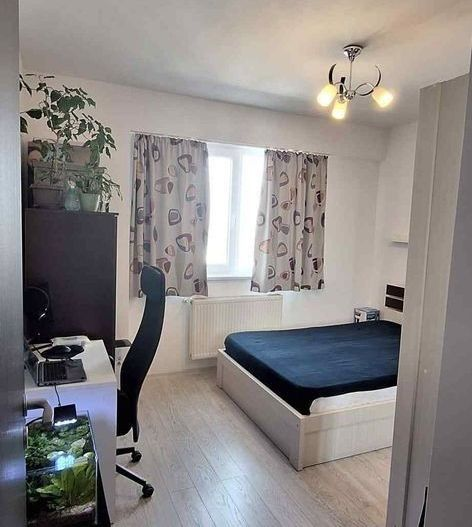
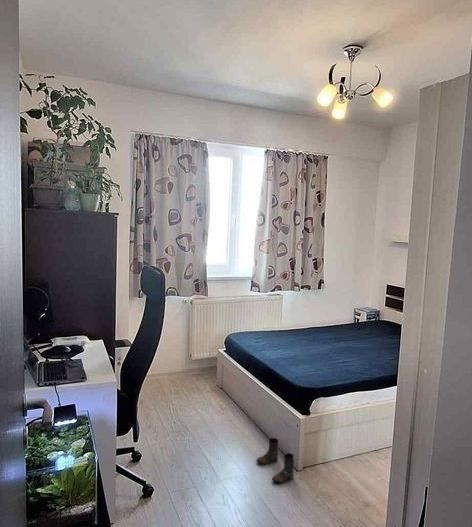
+ boots (275, 459)
